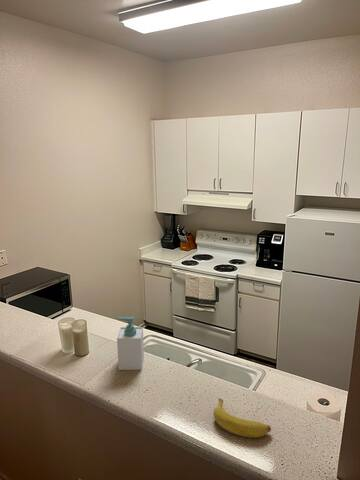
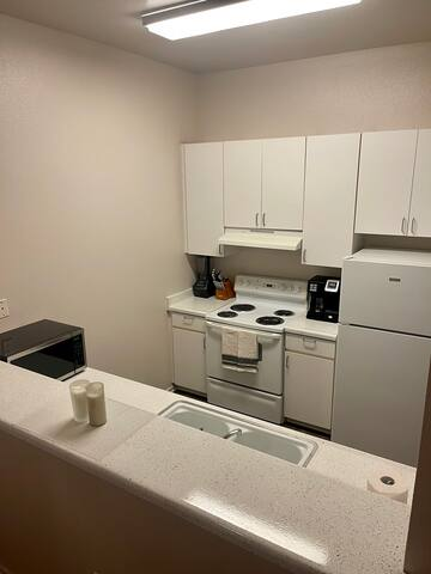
- soap bottle (130, 340)
- banana (240, 419)
